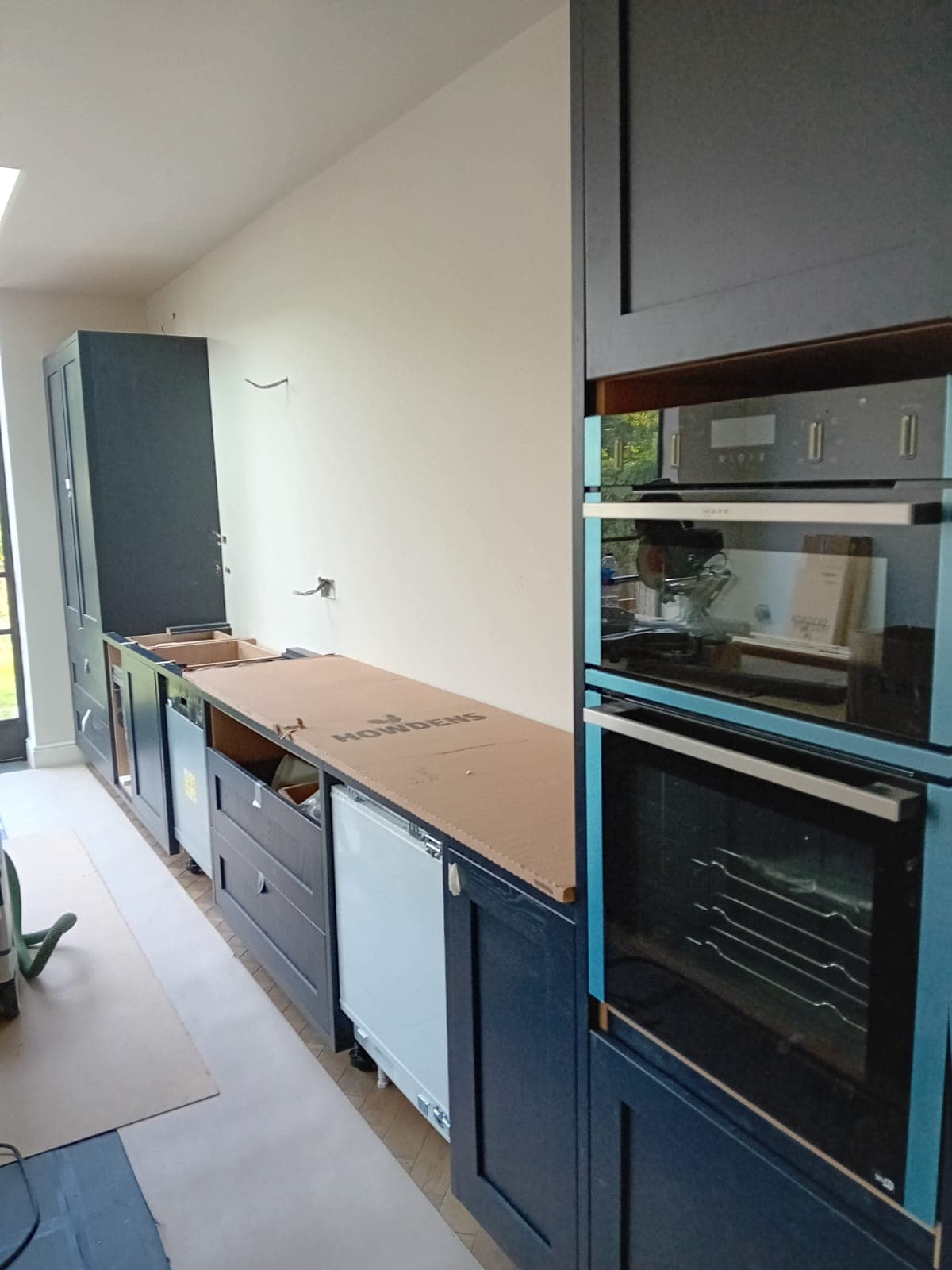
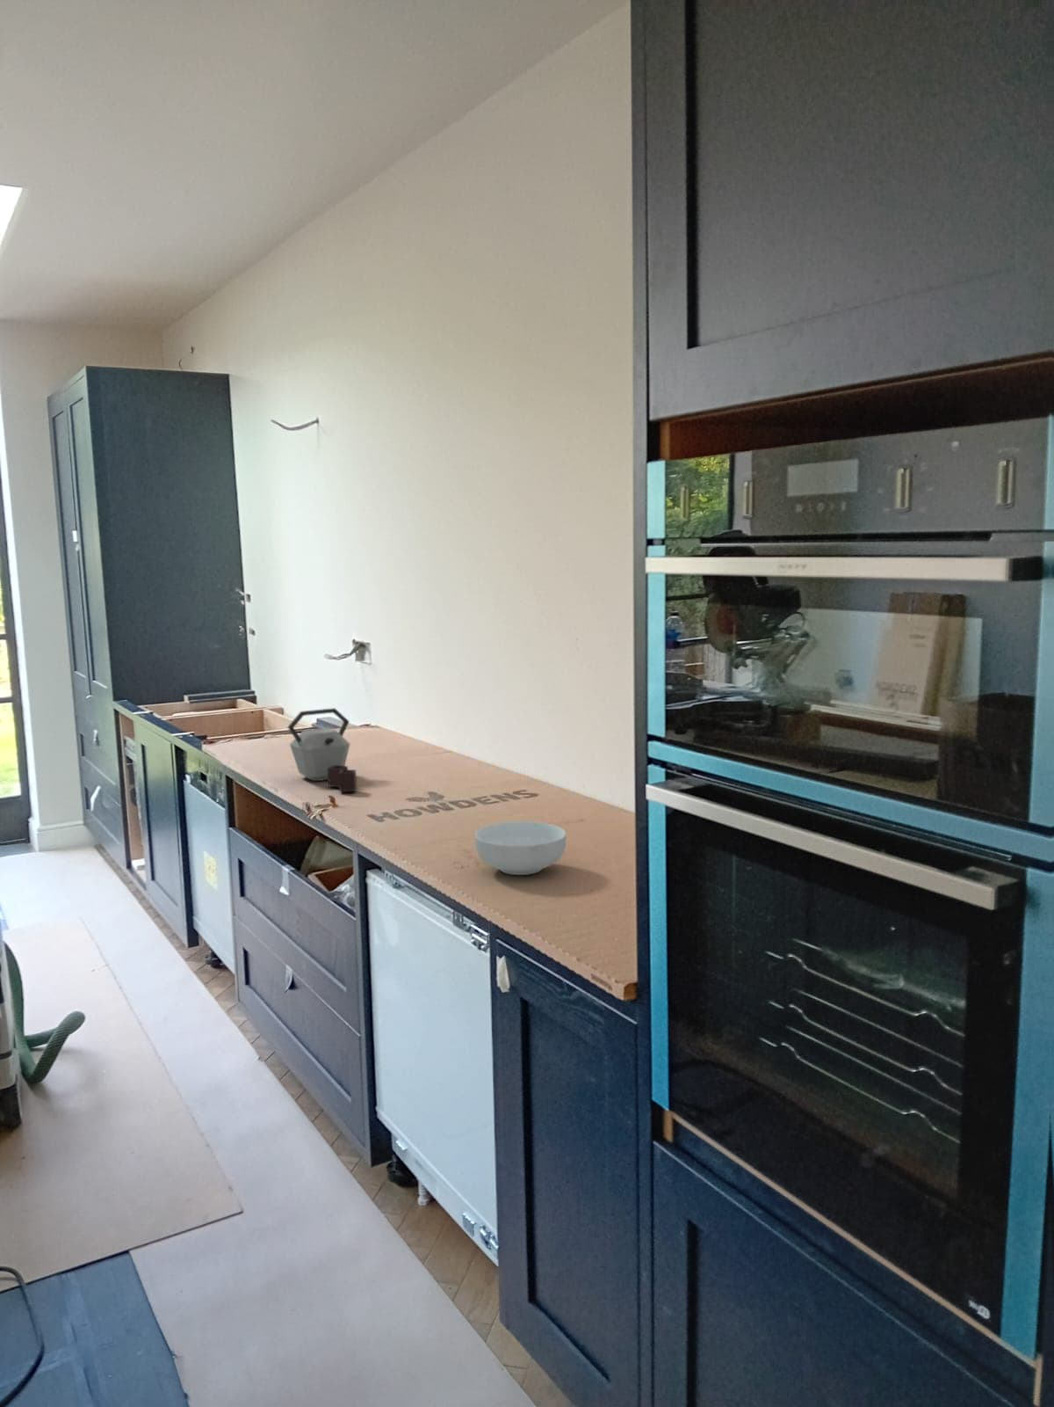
+ kettle (330, 748)
+ cereal bowl (520, 851)
